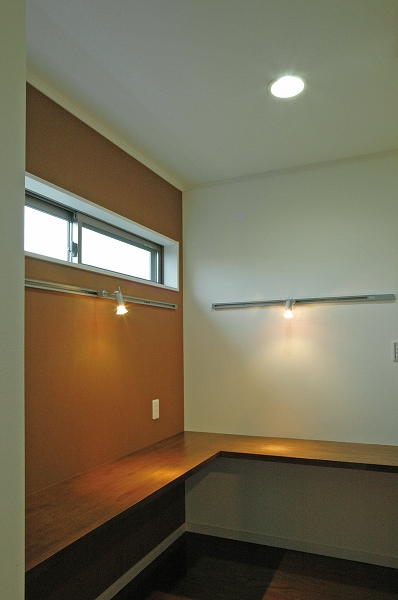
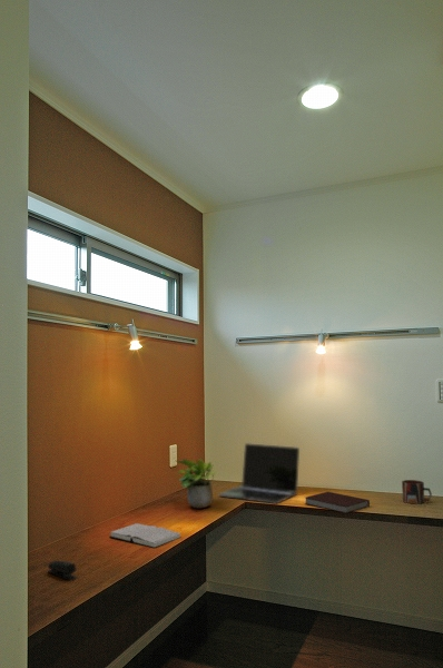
+ mug (415, 491)
+ notebook (336, 501)
+ potted plant (196, 481)
+ stapler (61, 567)
+ laptop (259, 471)
+ hardback book (145, 533)
